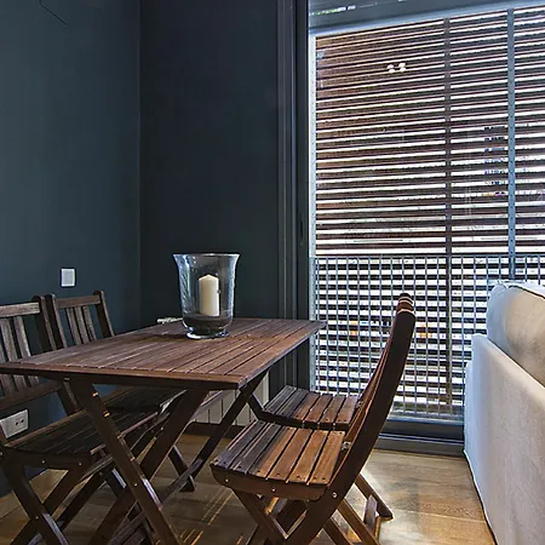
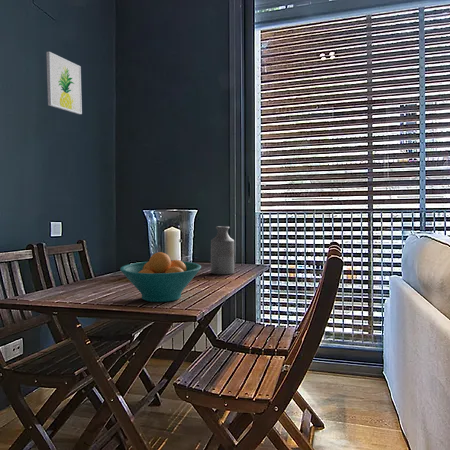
+ fruit bowl (161, 275)
+ wall art (65, 84)
+ bottle (222, 249)
